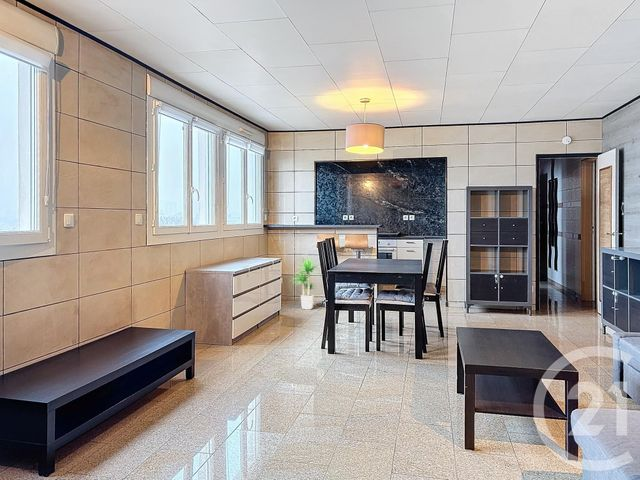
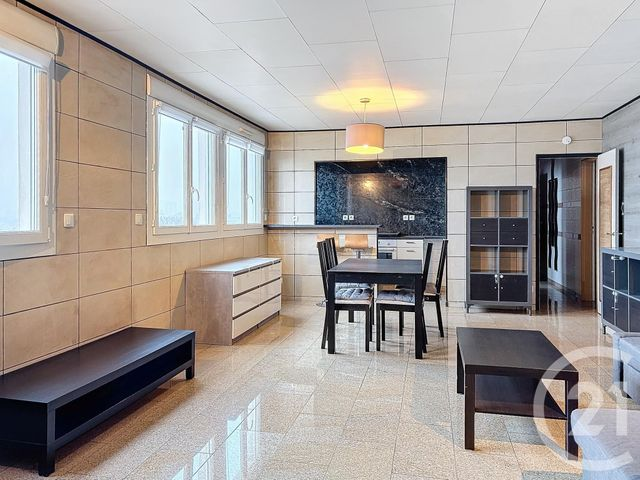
- potted plant (306, 283)
